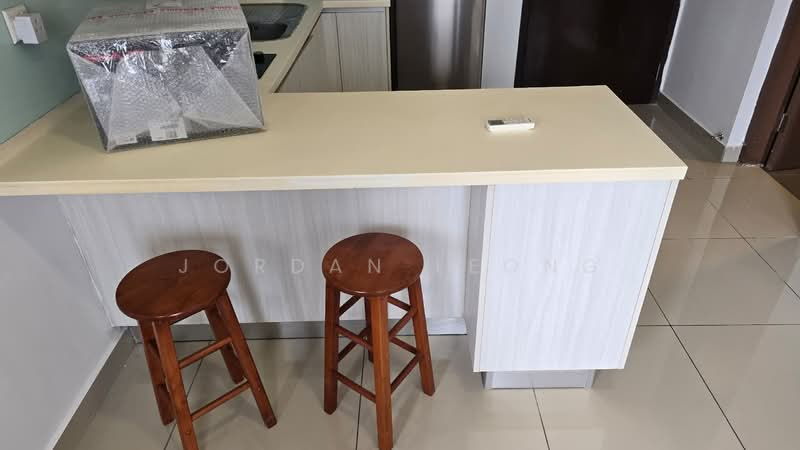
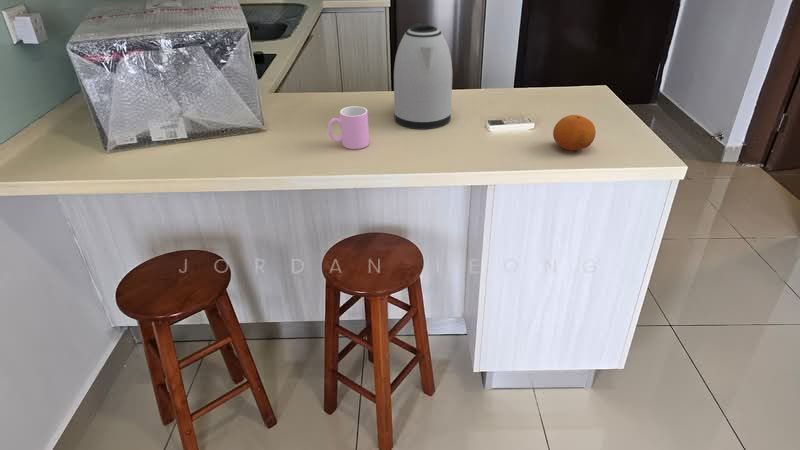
+ fruit (574, 132)
+ kettle (420, 70)
+ cup (348, 128)
